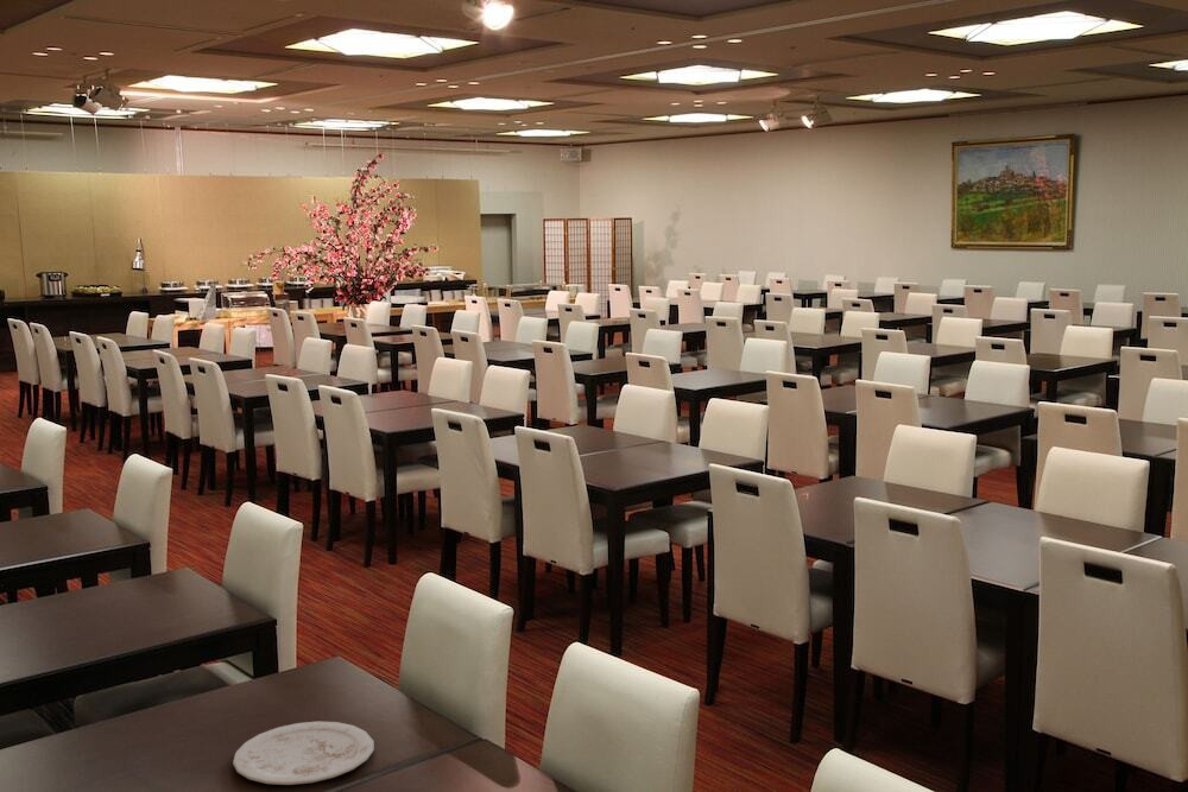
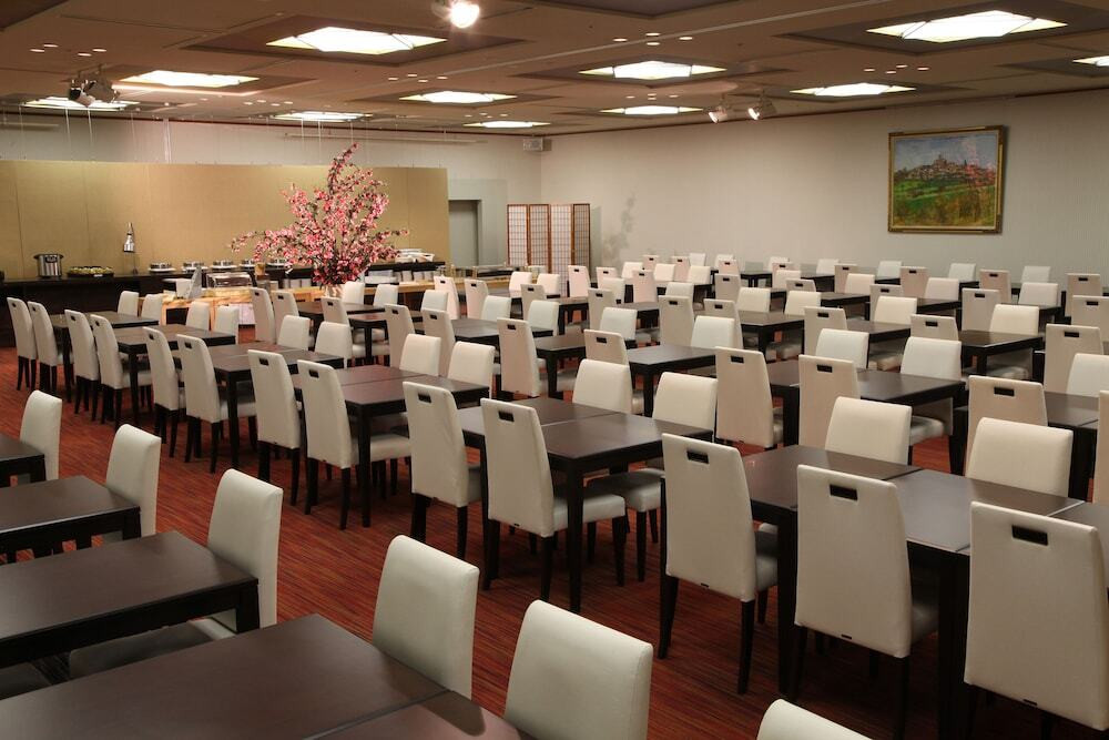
- plate (304, 753)
